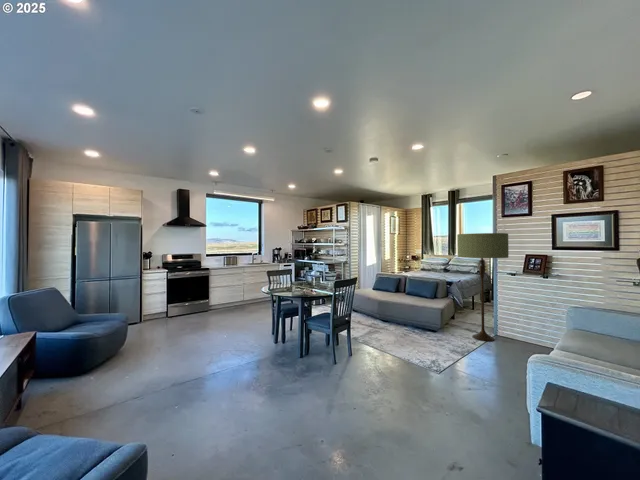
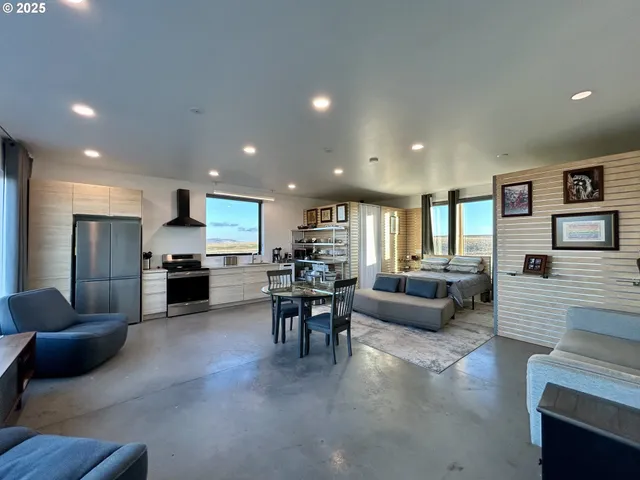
- floor lamp (482, 285)
